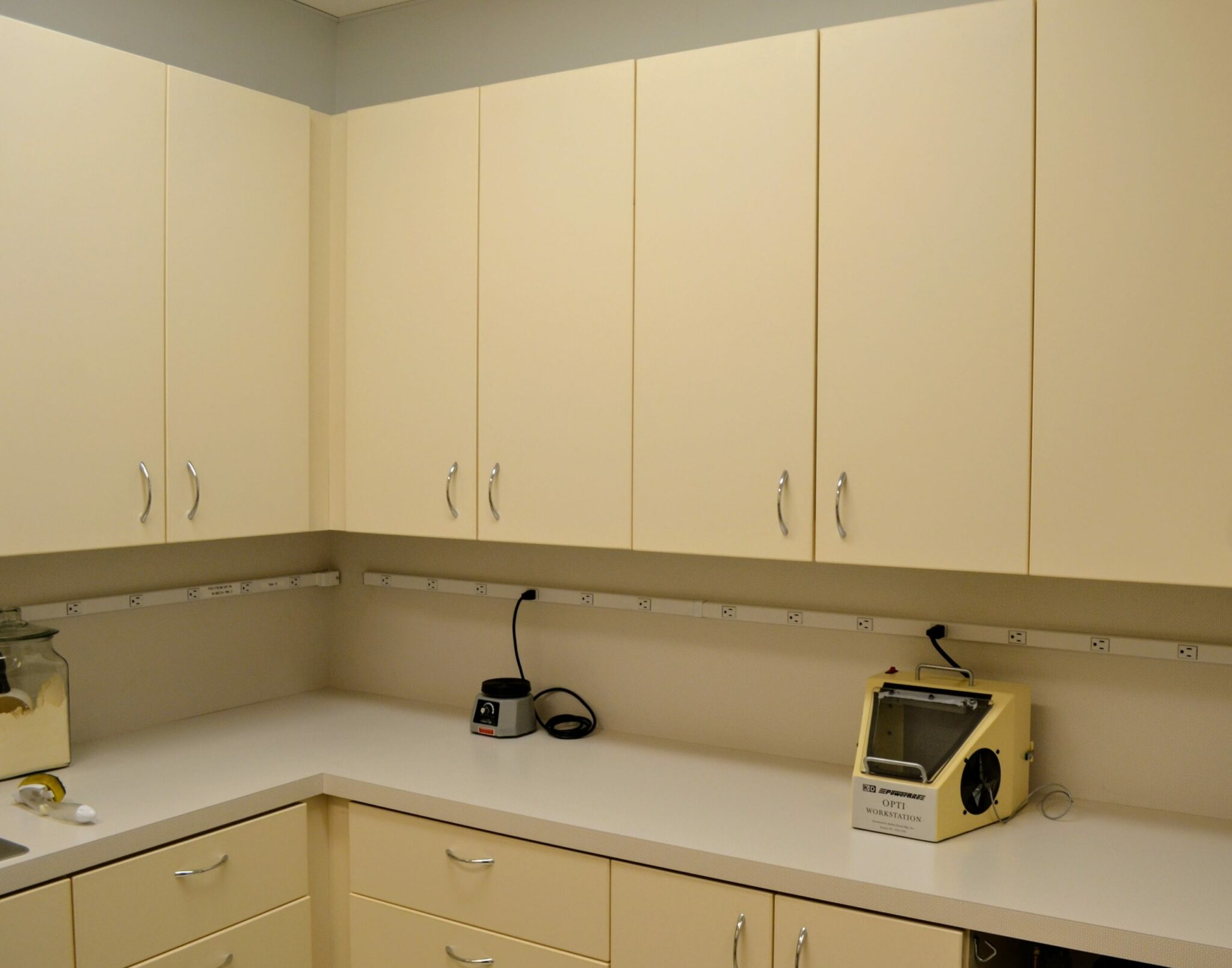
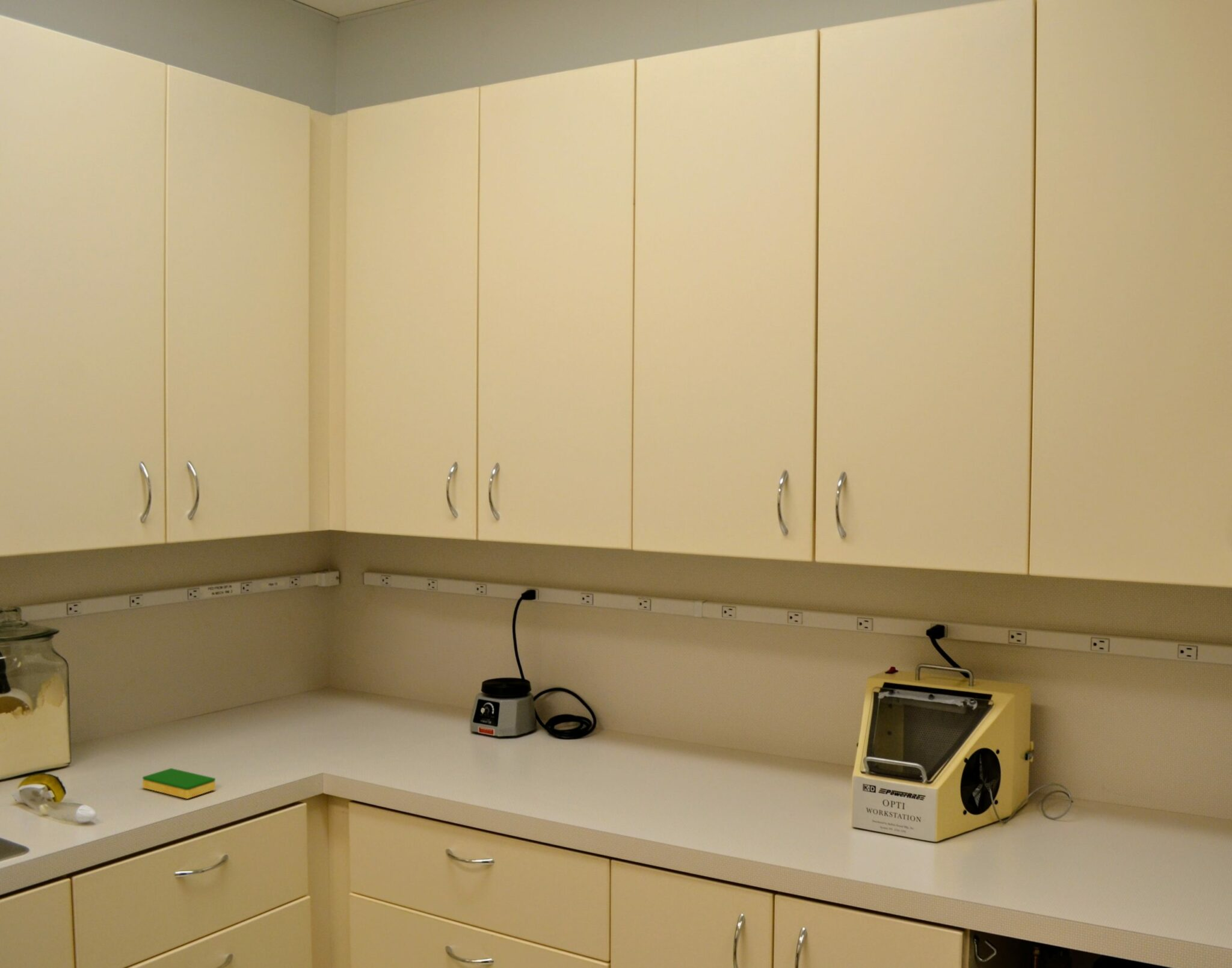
+ dish sponge (179, 783)
